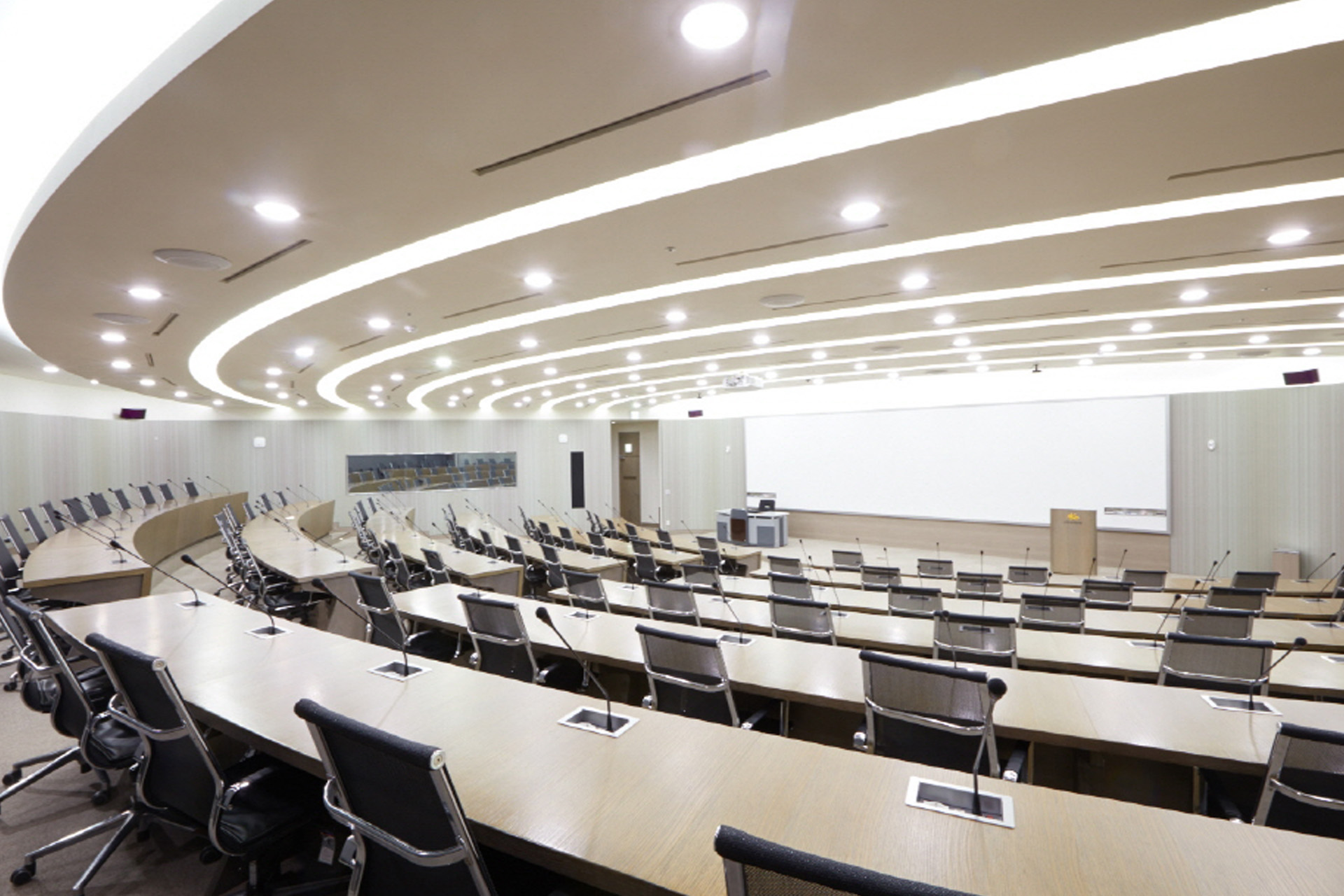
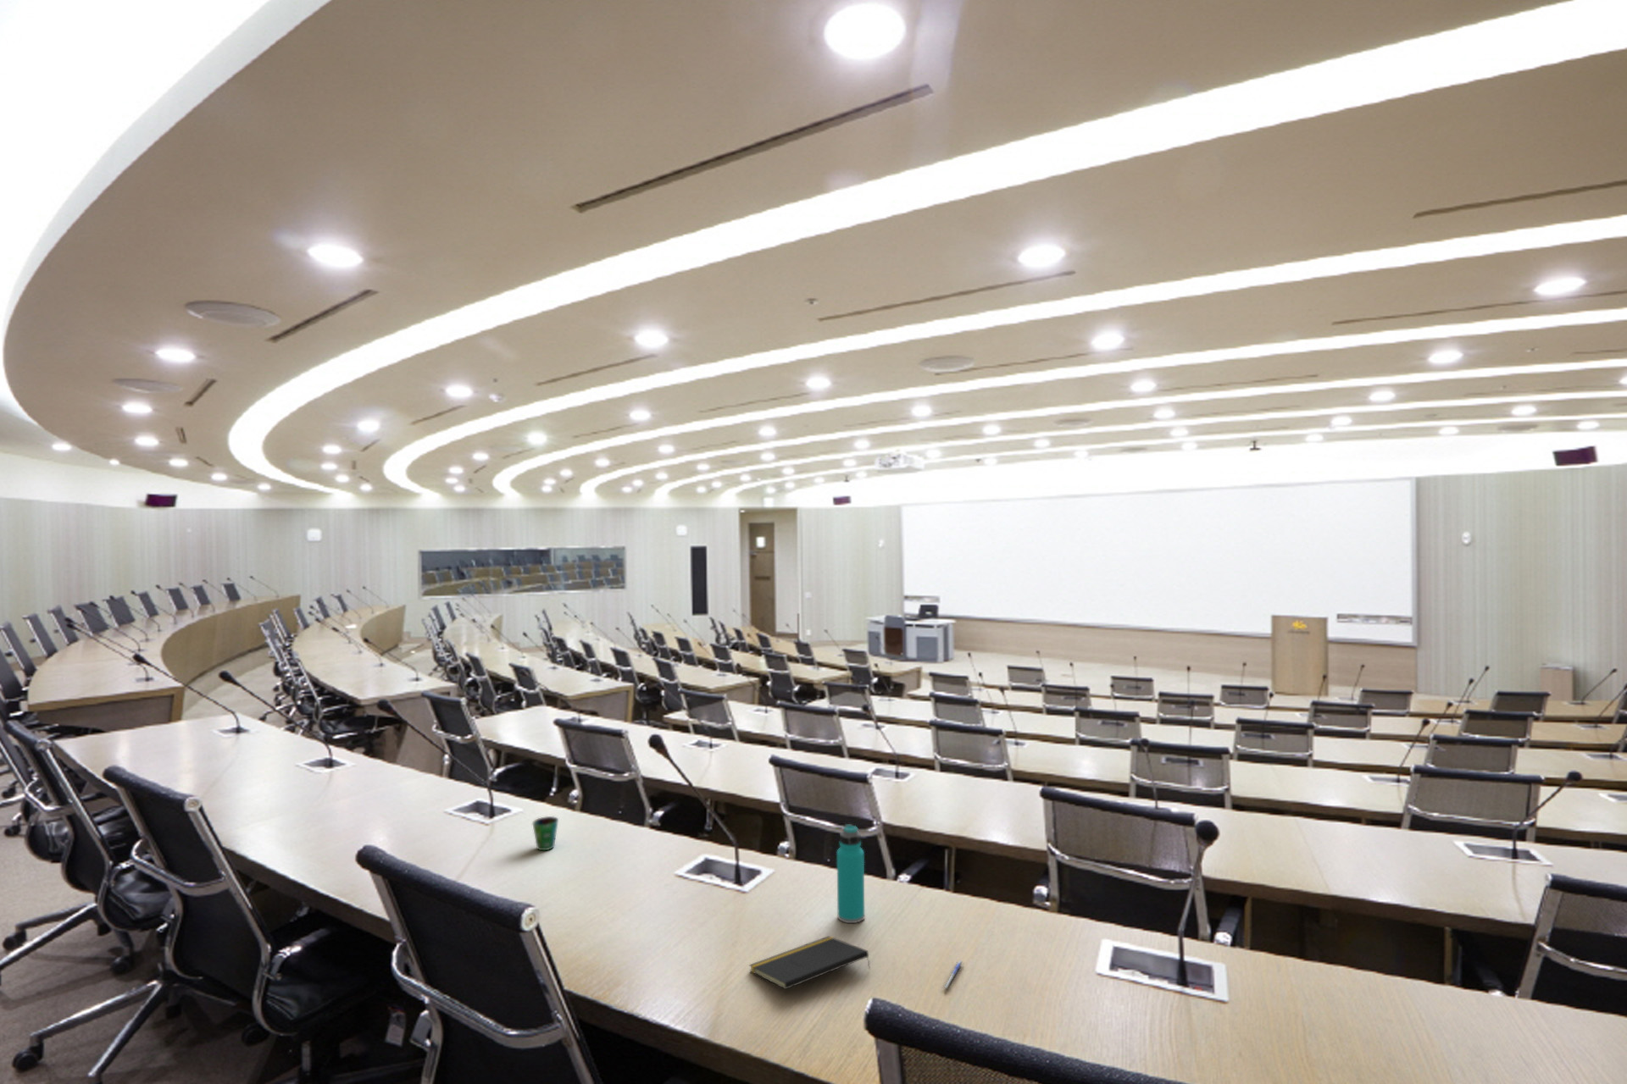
+ notepad (809, 961)
+ cup (544, 832)
+ pen (953, 975)
+ water bottle (850, 871)
